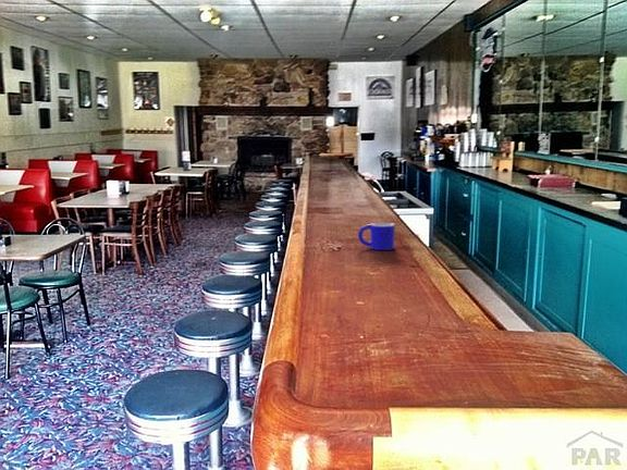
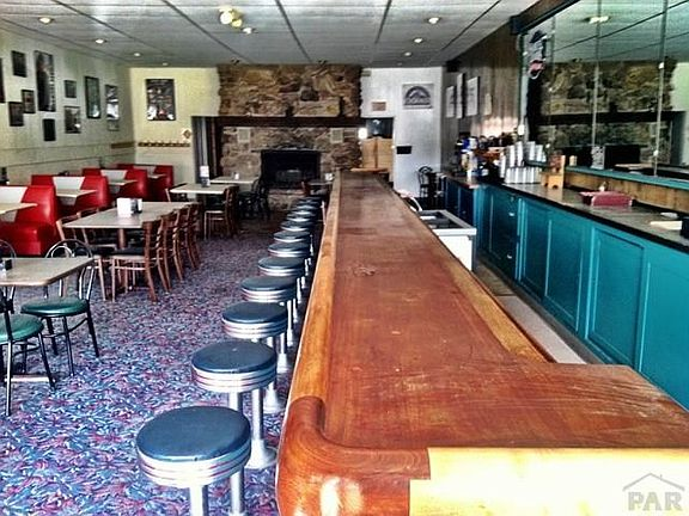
- mug (376, 235)
